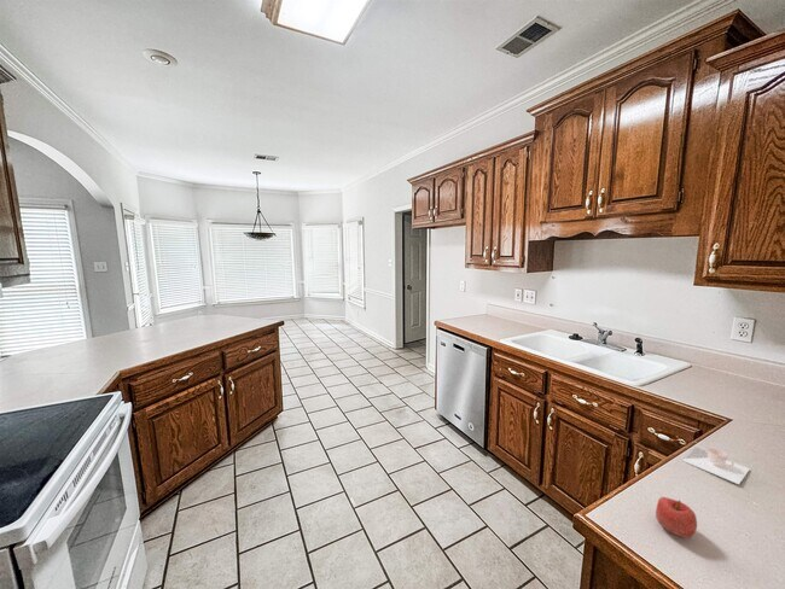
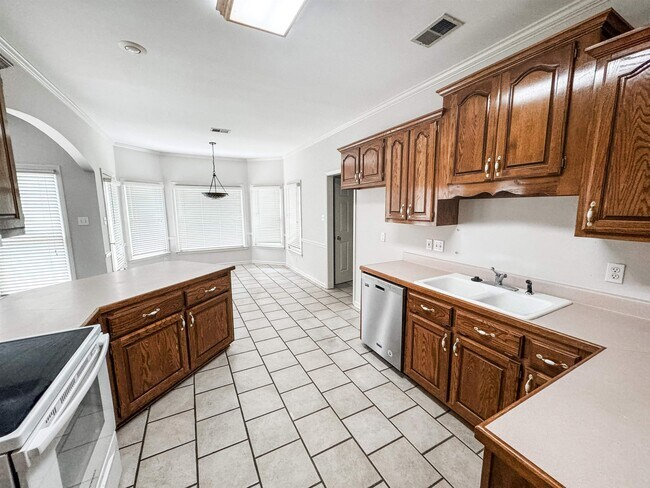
- mug (716, 457)
- apple (675, 514)
